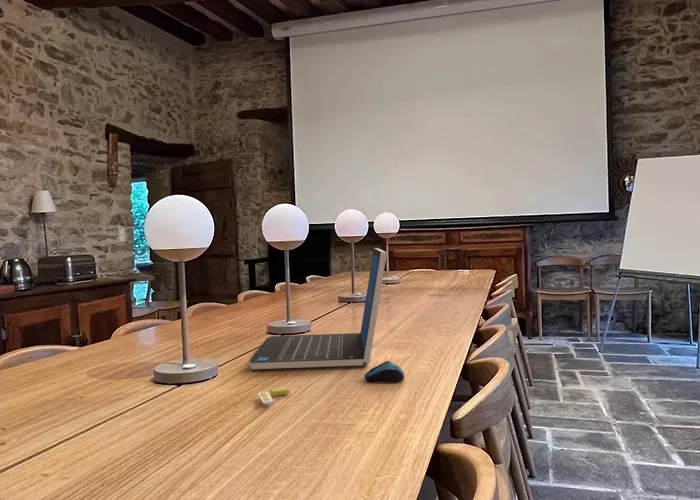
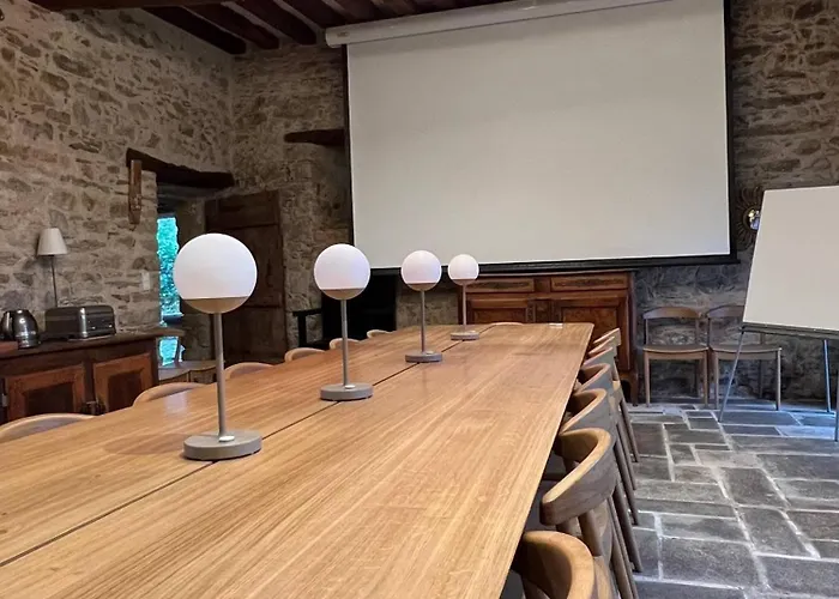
- computer mouse (384, 370)
- laptop (320, 334)
- sticky notes (271, 395)
